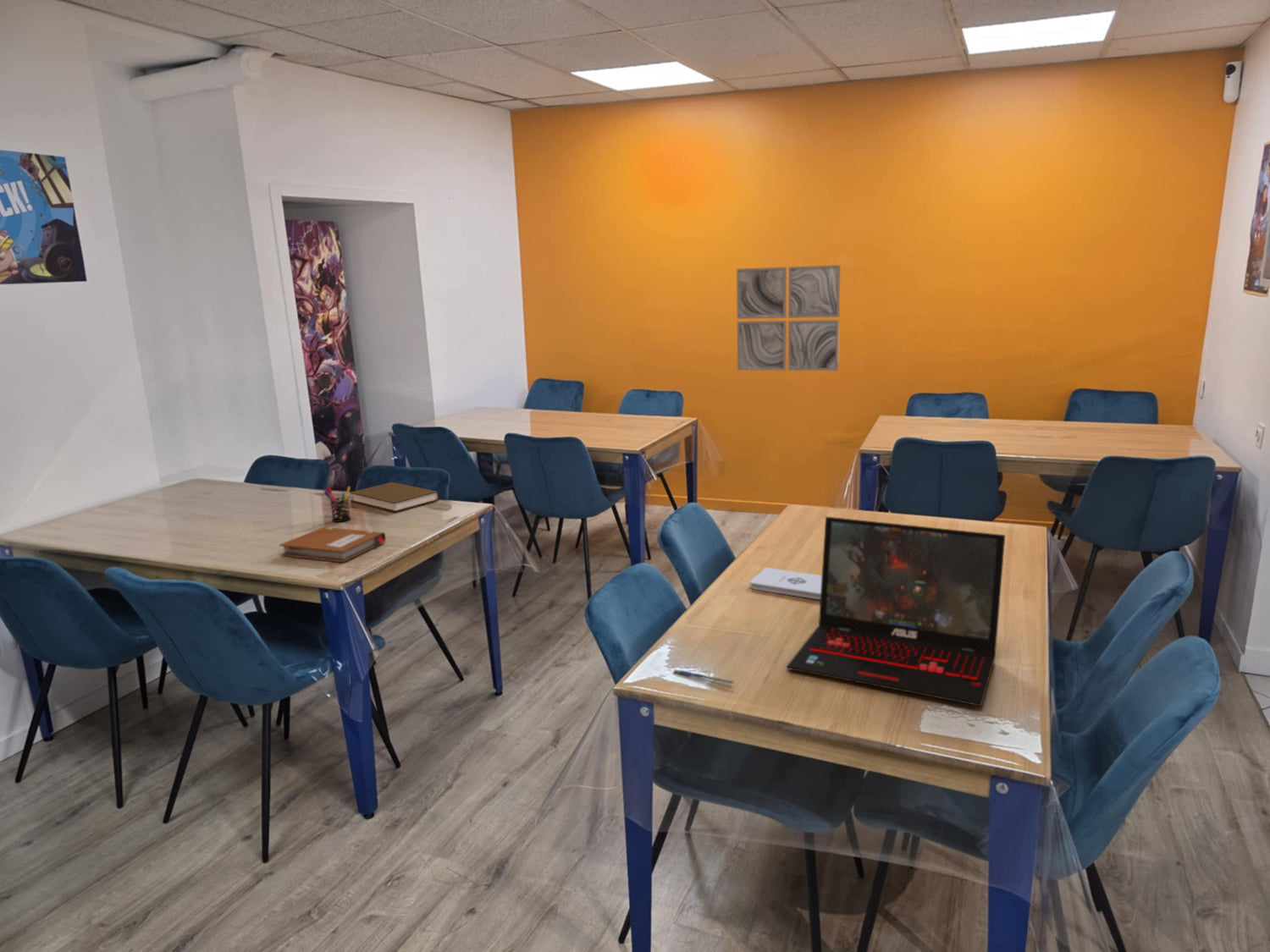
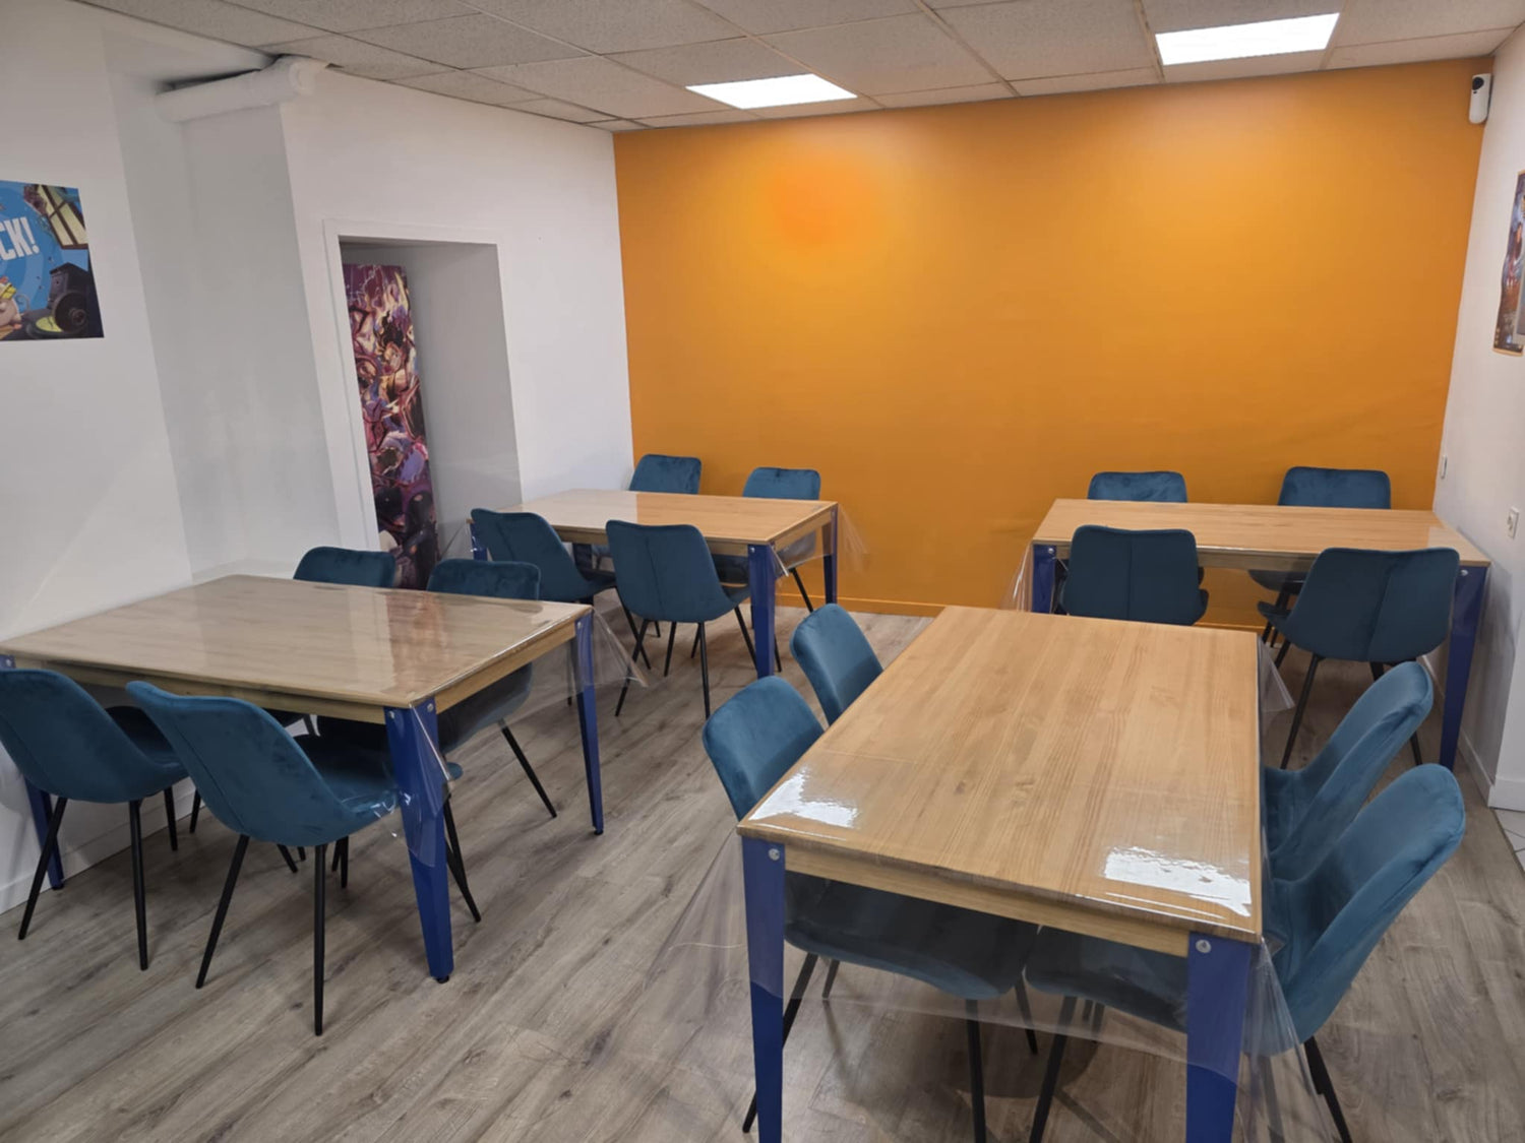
- wall art (788, 317)
- laptop (896, 603)
- pen holder (339, 503)
- pen (704, 676)
- book (394, 496)
- notebook (335, 543)
- notepad (794, 583)
